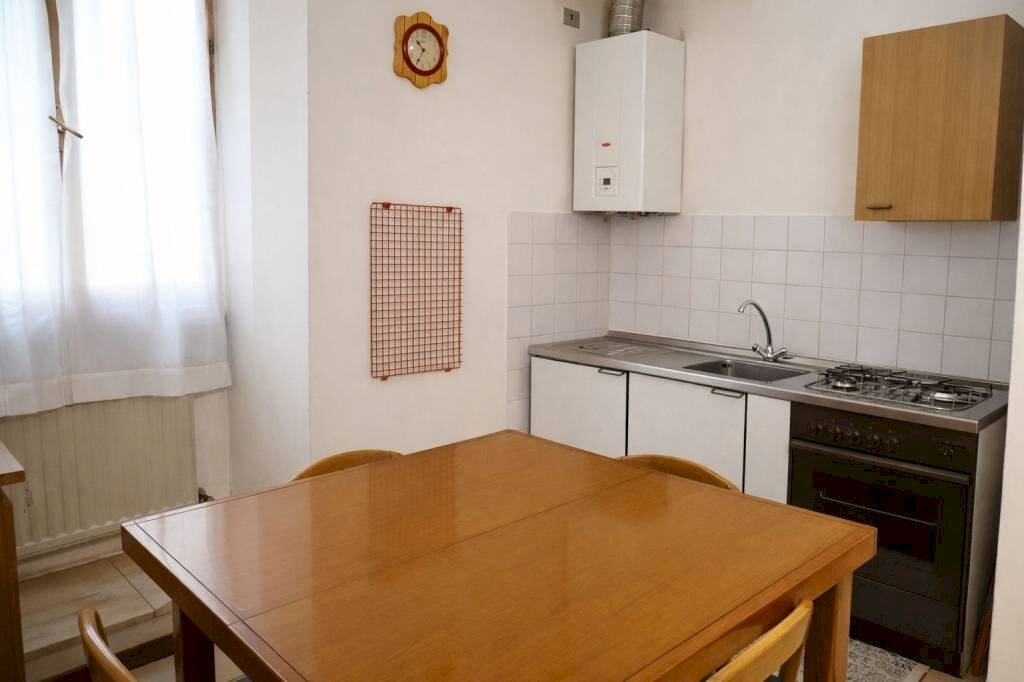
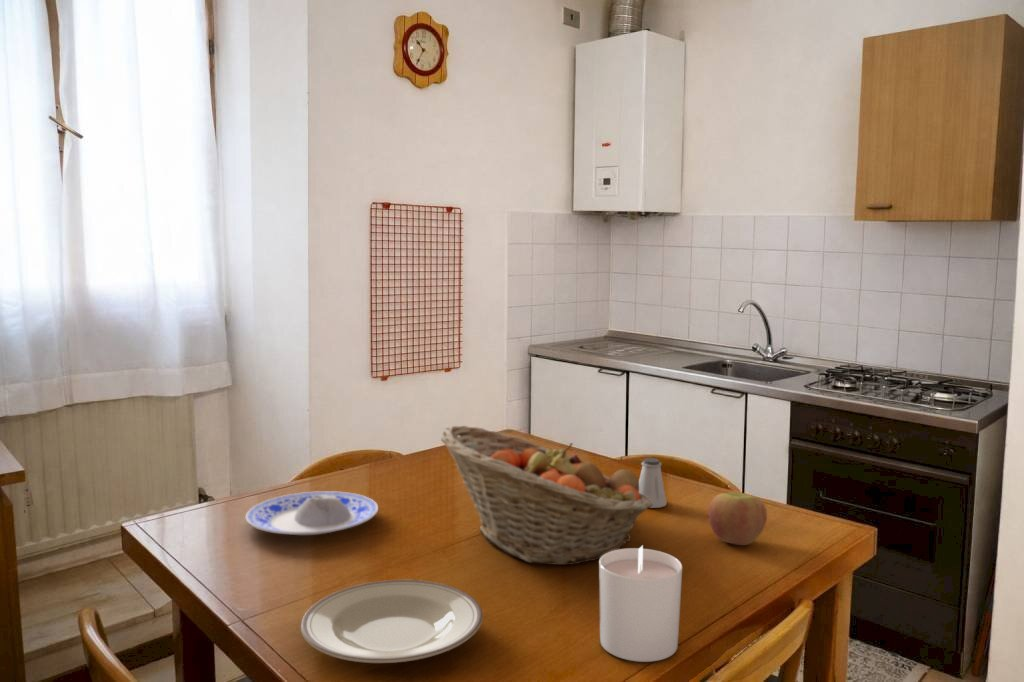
+ saltshaker (651, 481)
+ plate (393, 626)
+ plate (313, 510)
+ apple (737, 517)
+ fruit basket (541, 484)
+ candle (639, 595)
